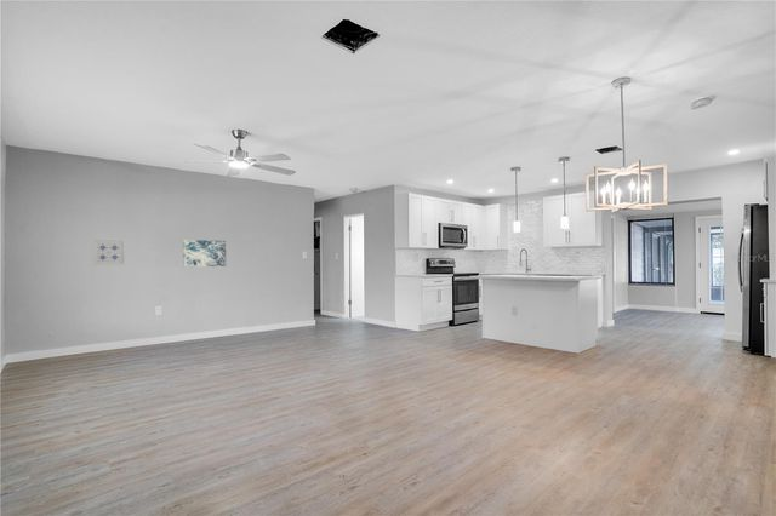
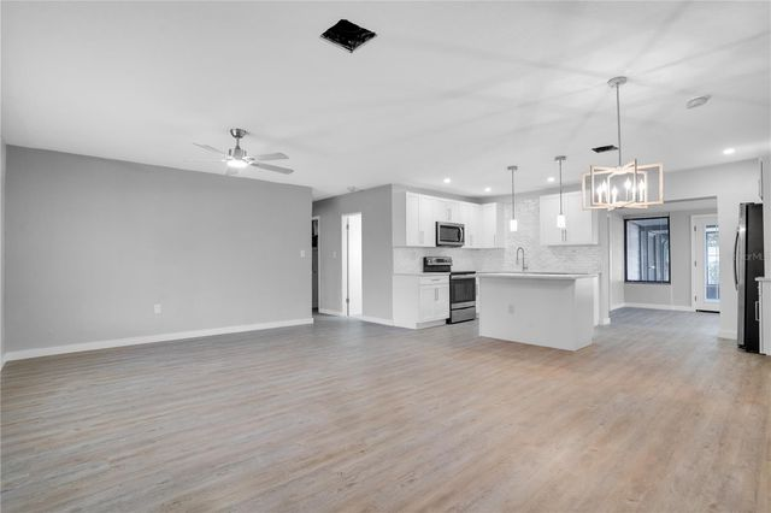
- wall art (205, 253)
- wall art (108, 252)
